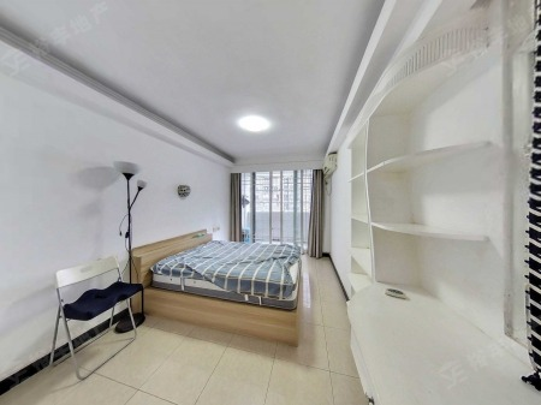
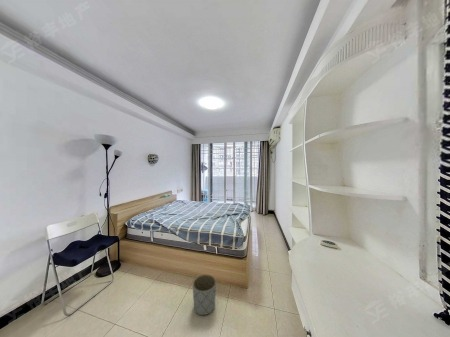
+ planter (204, 294)
